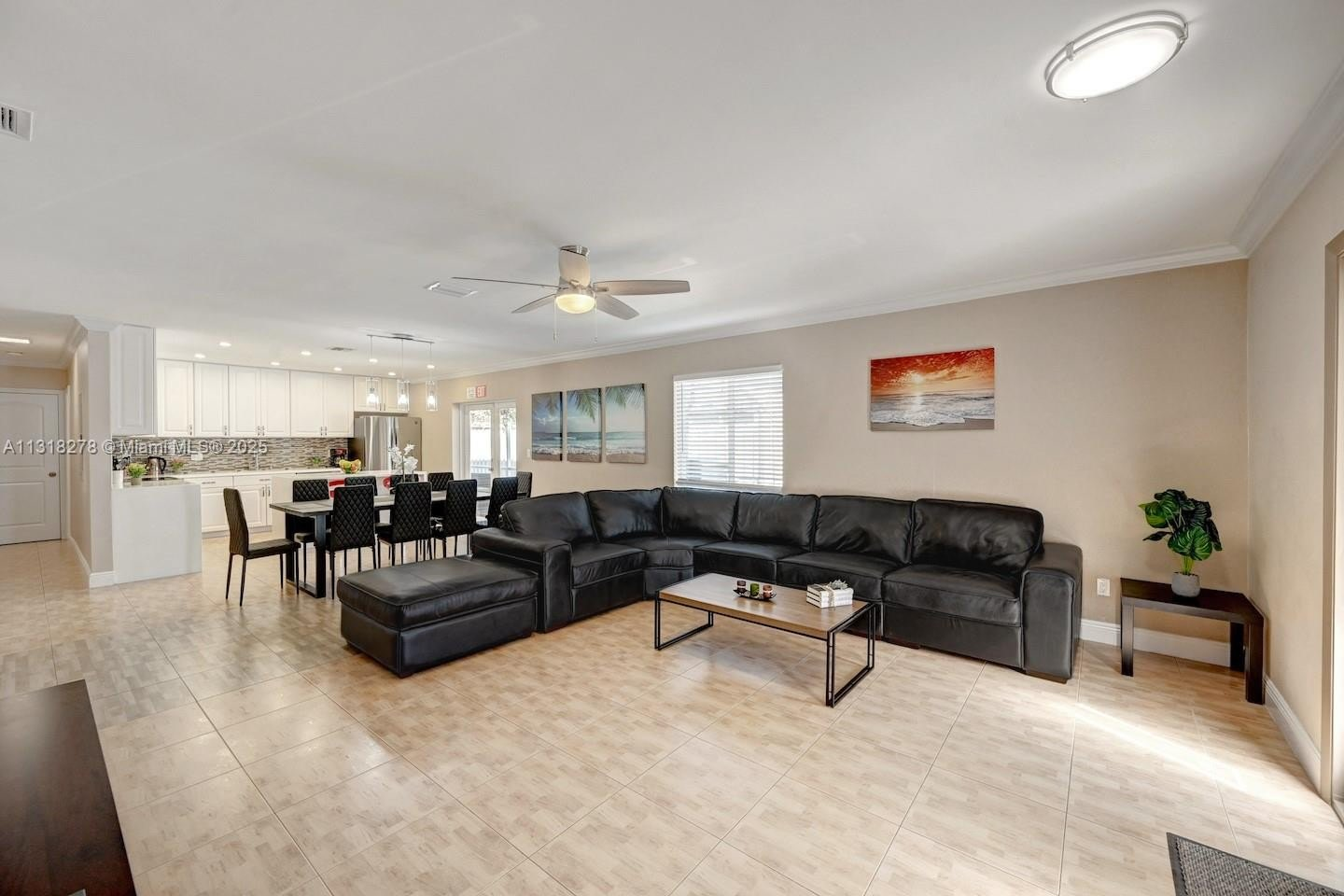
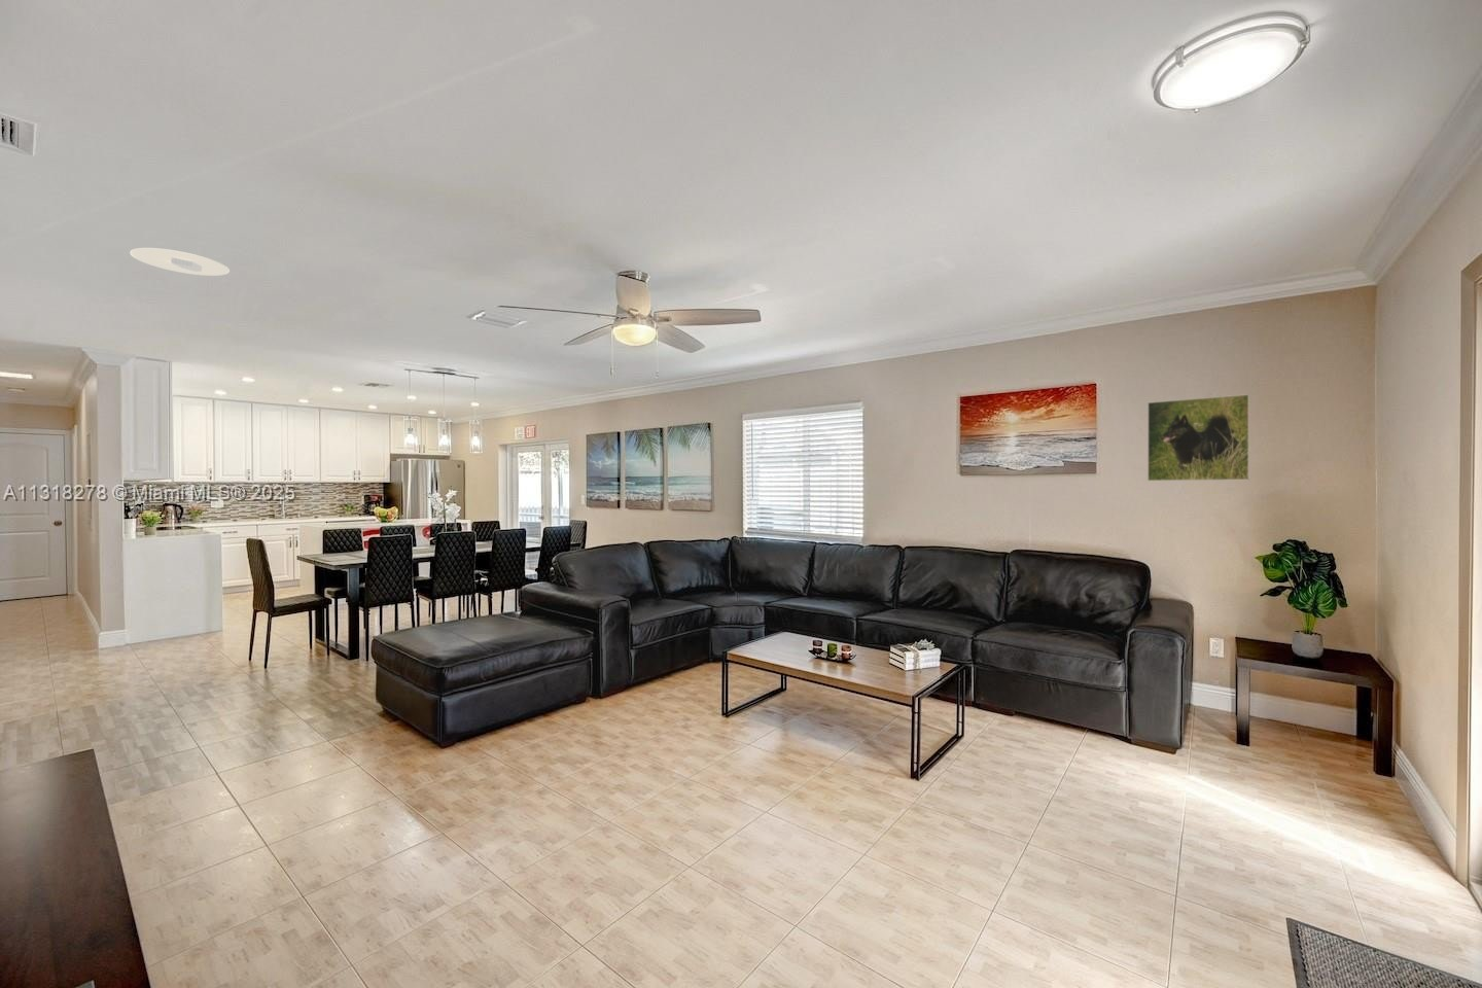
+ recessed light (181, 258)
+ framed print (1196, 440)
